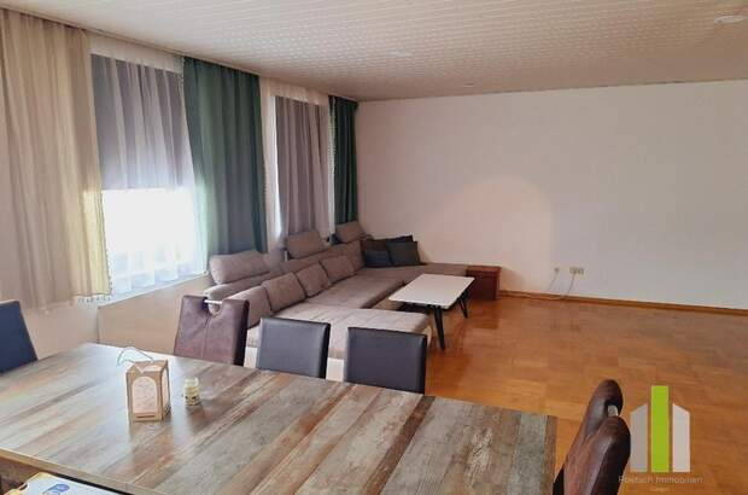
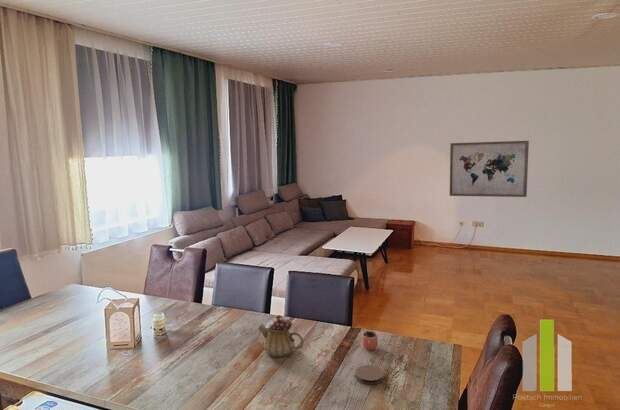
+ cocoa (369, 335)
+ teapot (280, 333)
+ wall art (487, 169)
+ coaster (369, 374)
